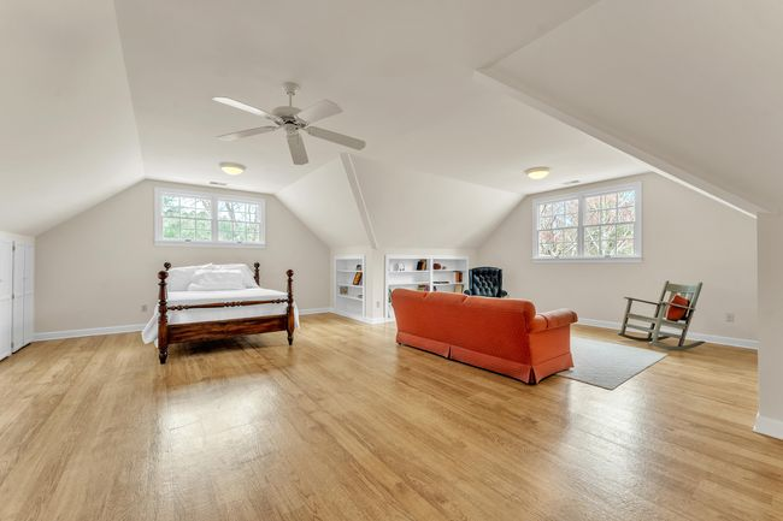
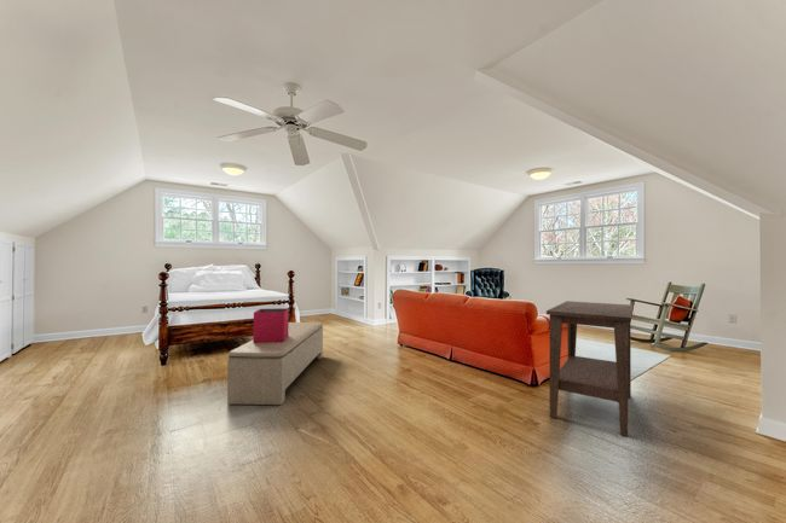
+ storage bin (271, 324)
+ bench (284, 354)
+ side table (593, 359)
